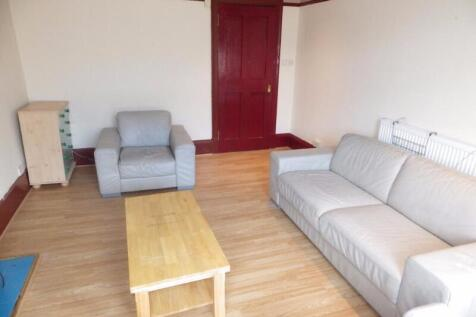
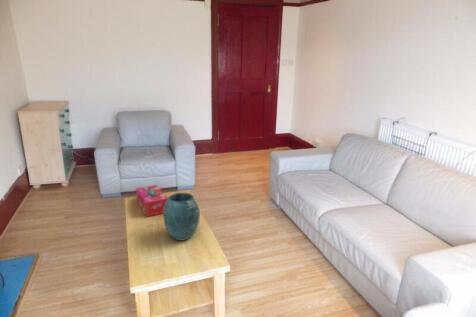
+ tissue box (152, 199)
+ vase (181, 216)
